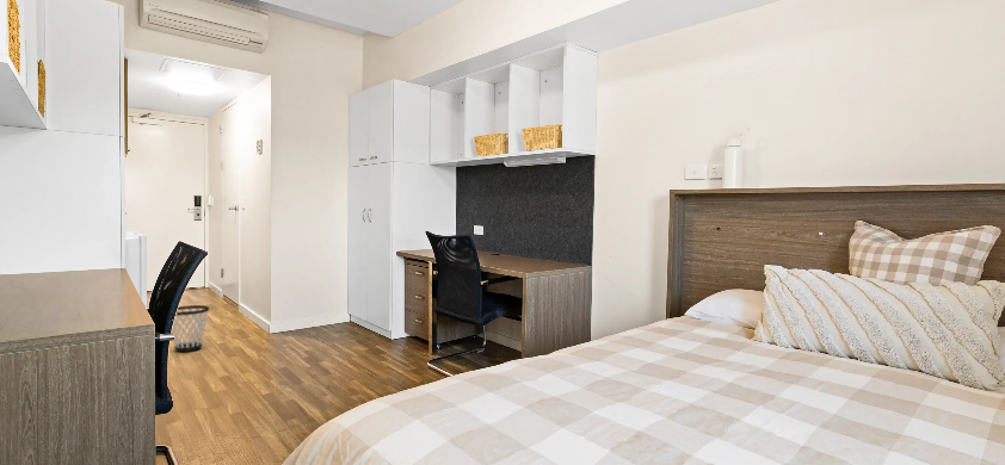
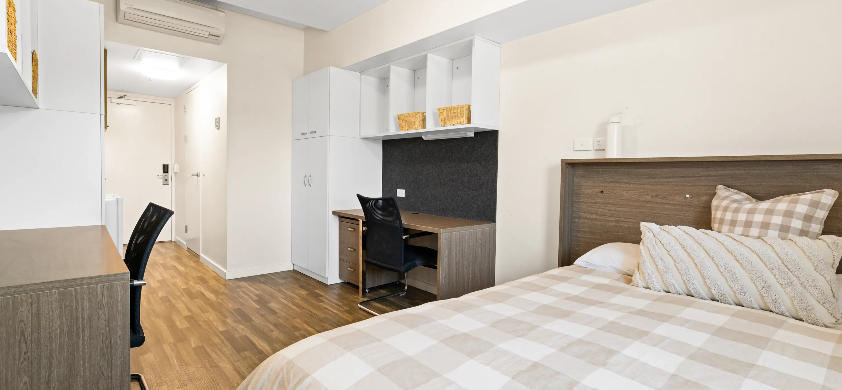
- wastebasket (189, 328)
